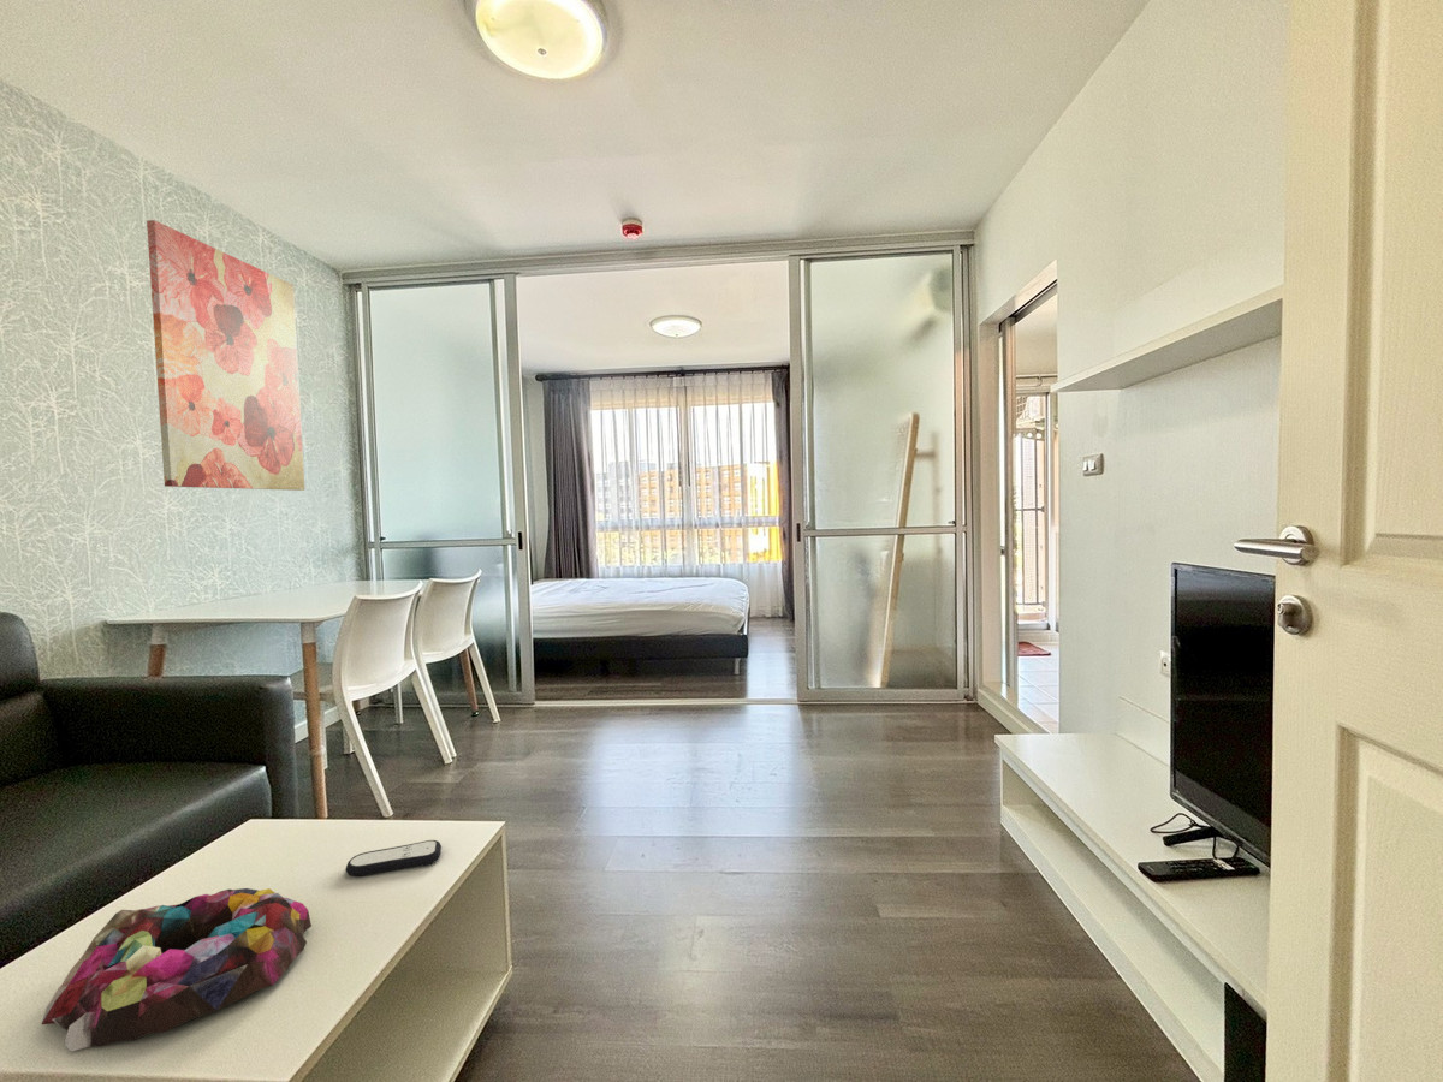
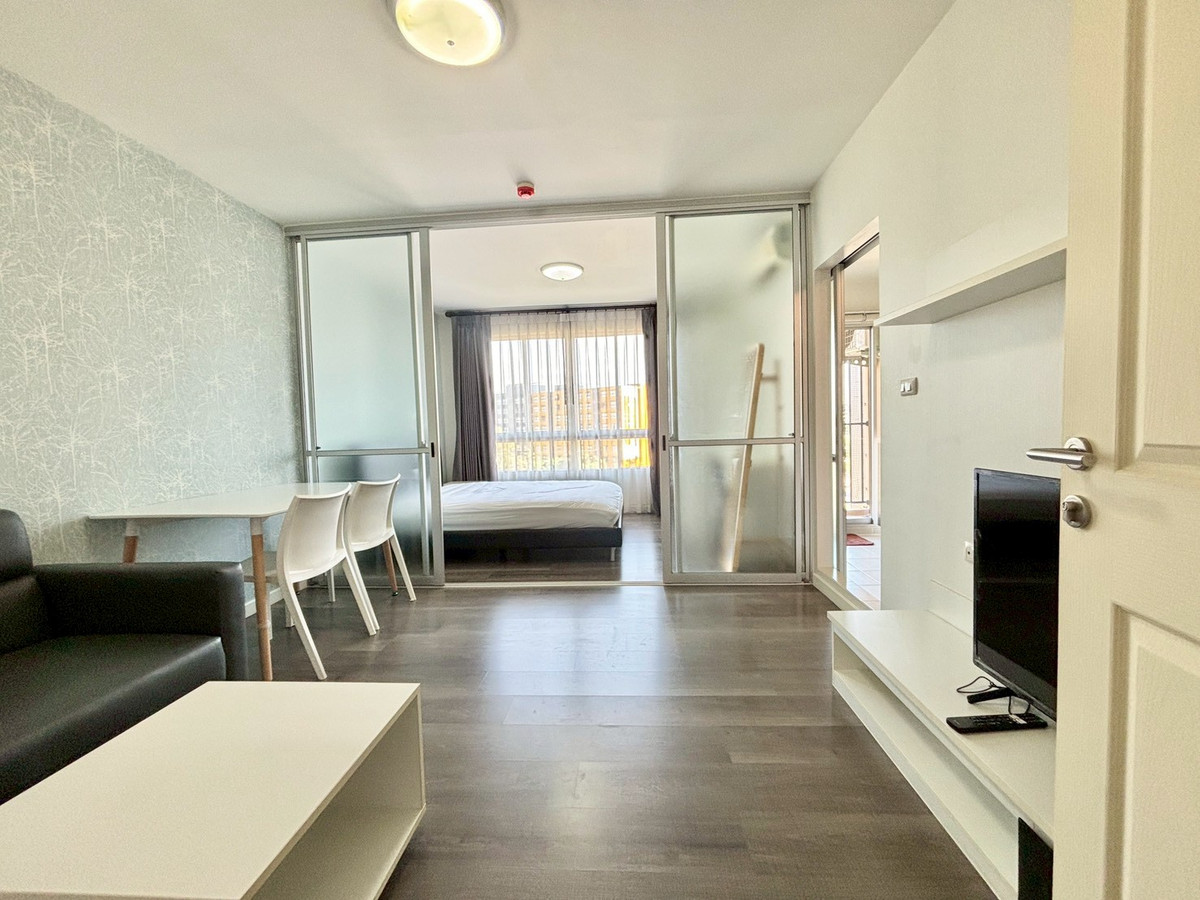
- remote control (394, 857)
- wall art (236, 373)
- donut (186, 944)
